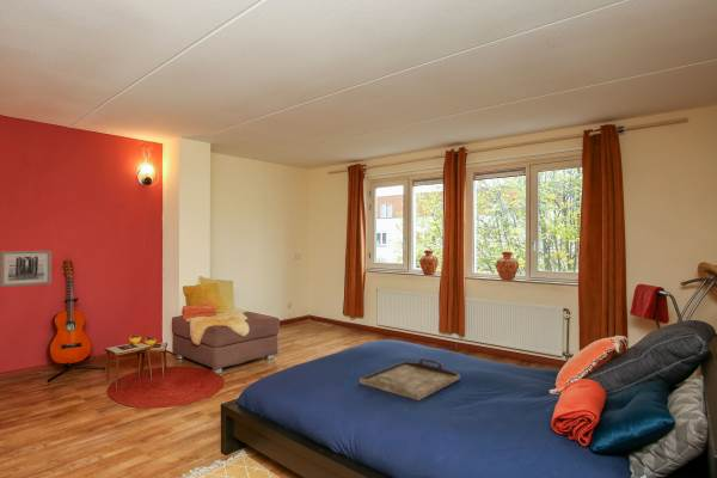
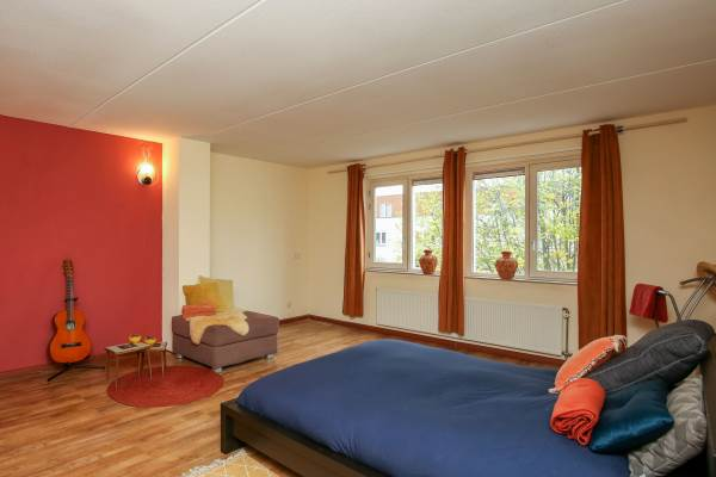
- serving tray (410, 374)
- wall art (26, 268)
